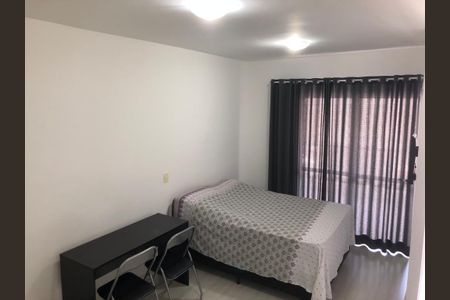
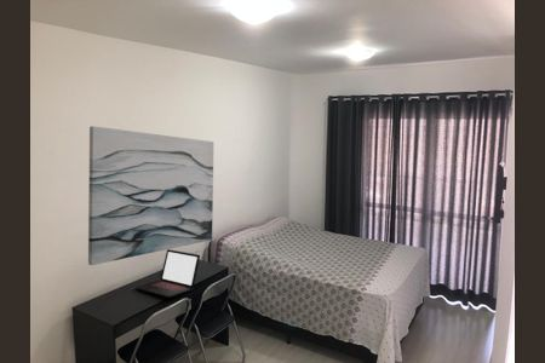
+ laptop (167, 271)
+ wall art (161, 192)
